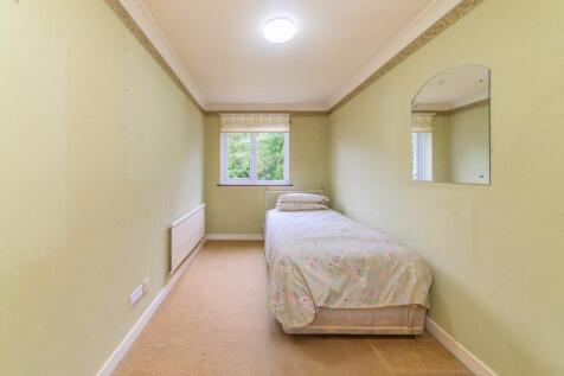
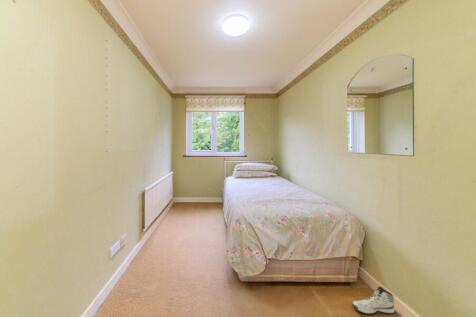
+ sneaker (372, 297)
